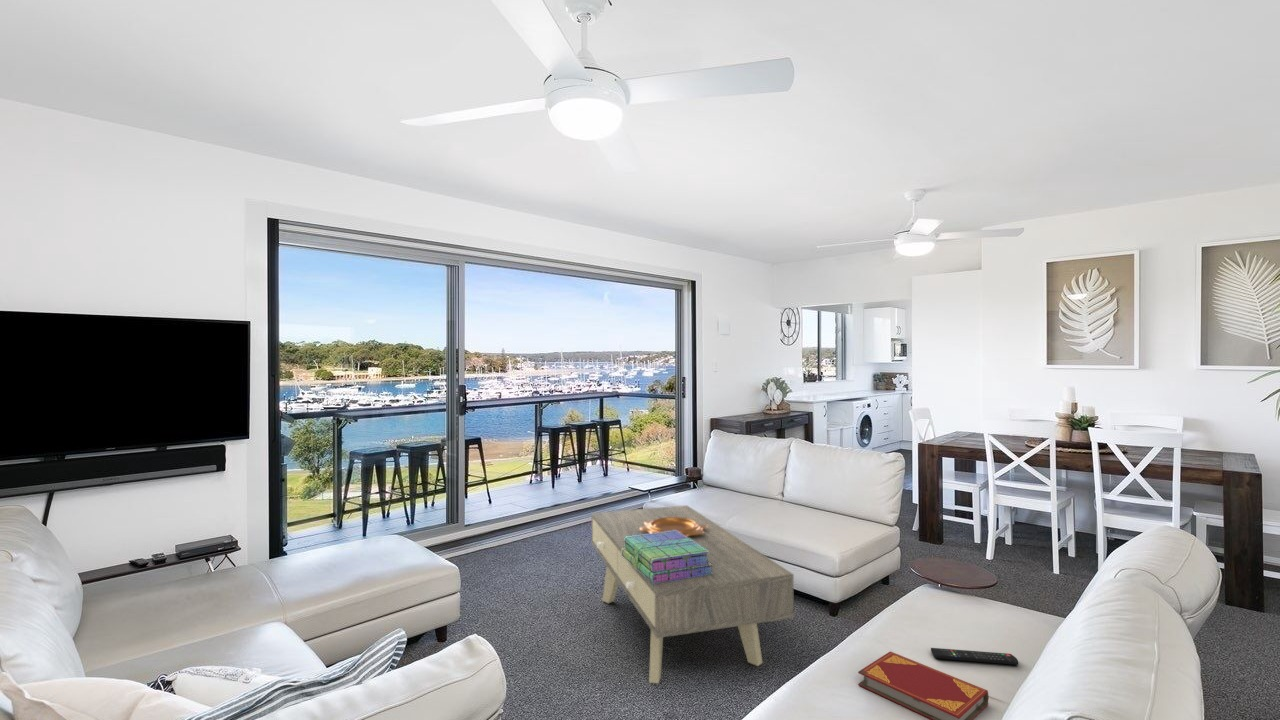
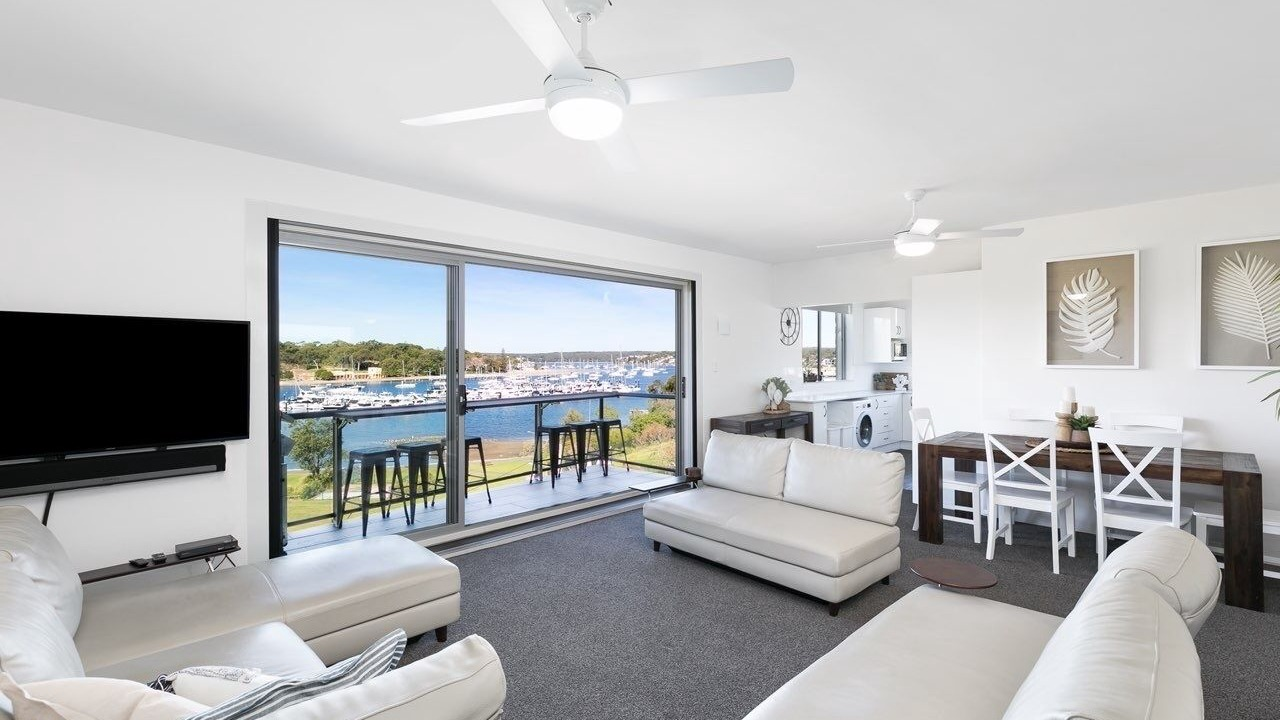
- coffee table (672, 583)
- remote control (974, 657)
- decorative bowl (673, 526)
- hardback book (921, 687)
- stack of books (665, 553)
